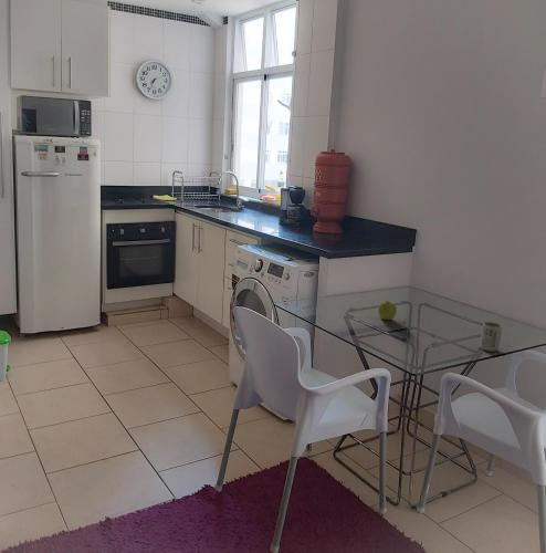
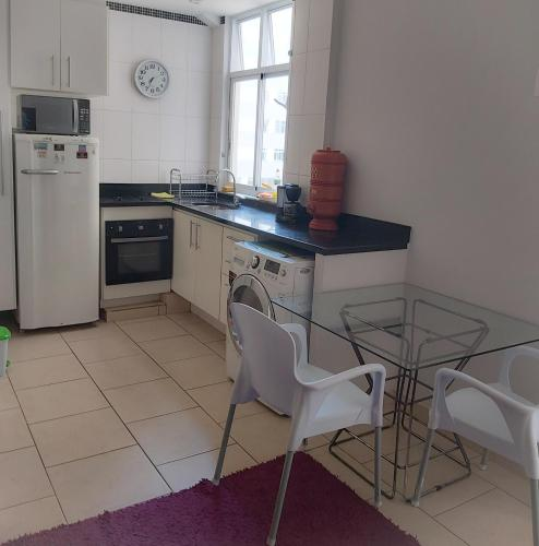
- cup (491, 336)
- fruit (387, 310)
